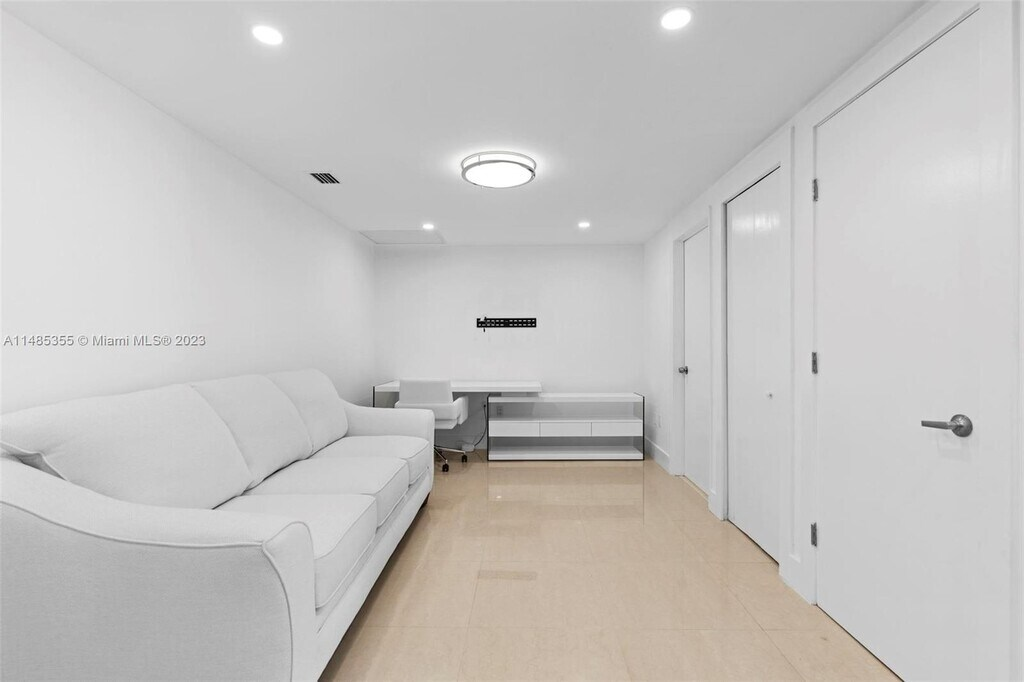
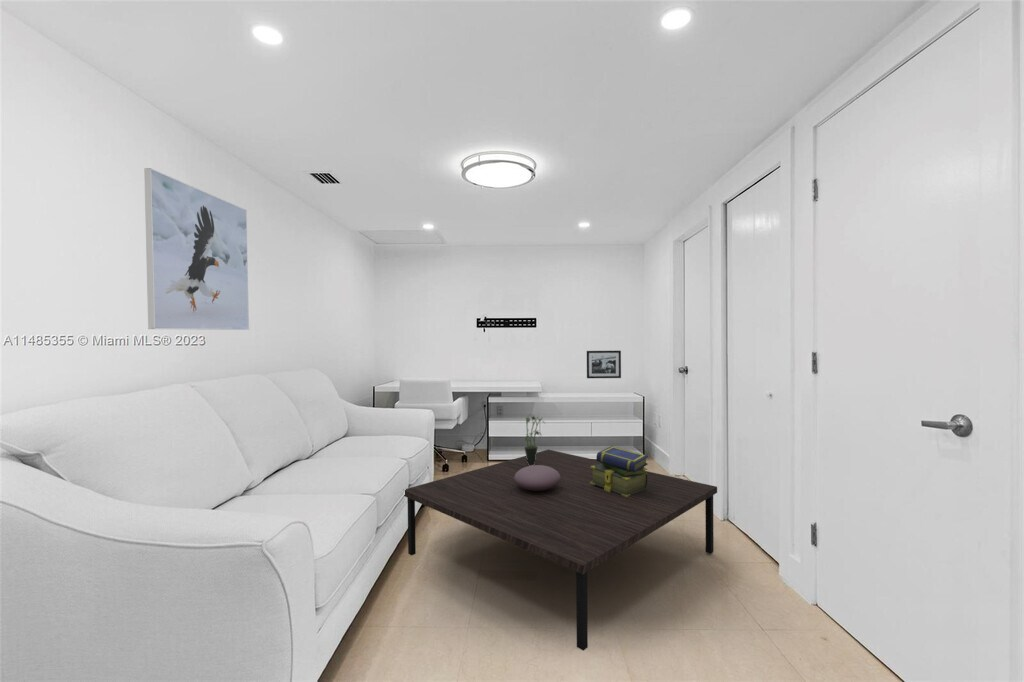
+ decorative bowl (537, 477)
+ potted plant (533, 439)
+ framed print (204, 261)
+ stack of books (621, 469)
+ coffee table (560, 520)
+ picture frame (603, 364)
